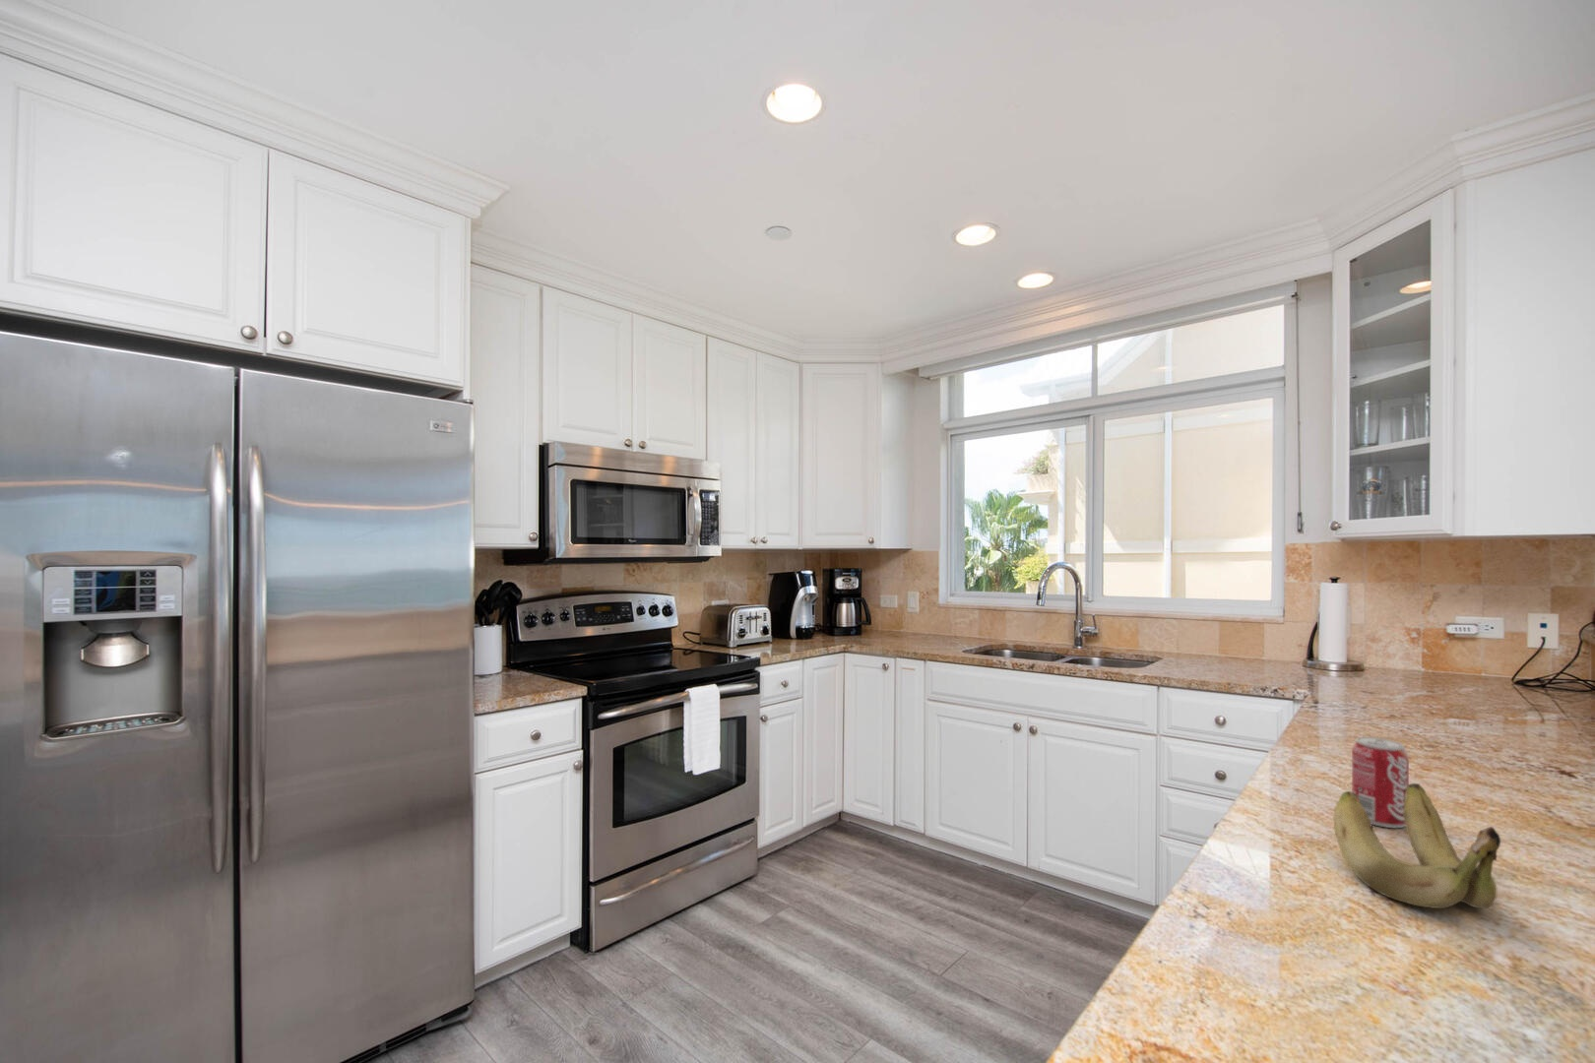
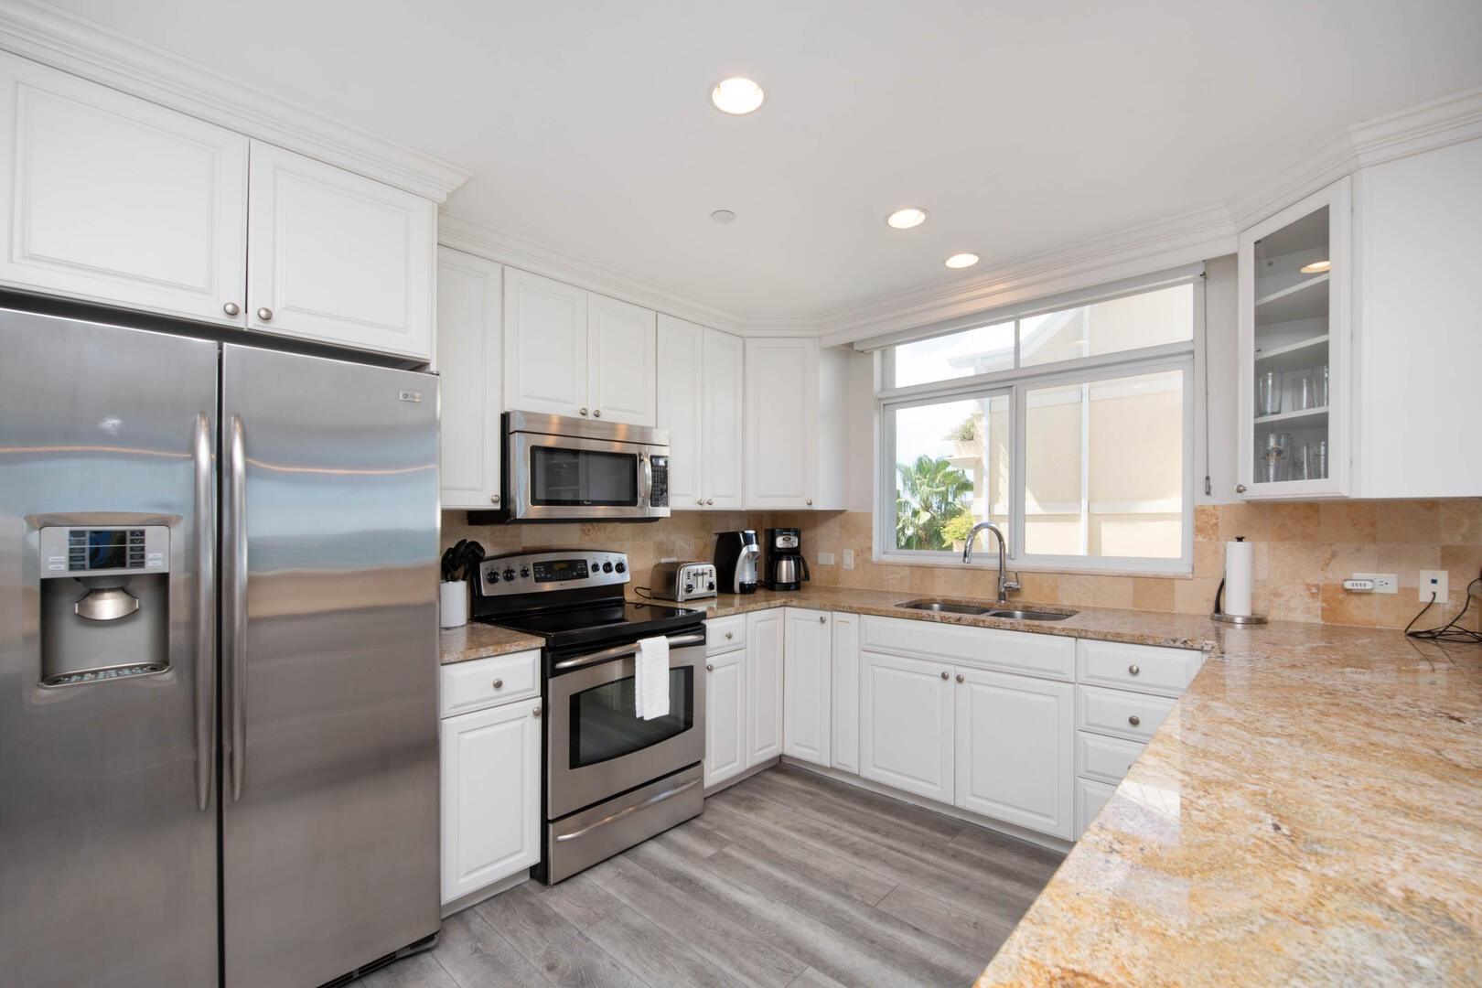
- beverage can (1379, 781)
- banana (1421, 835)
